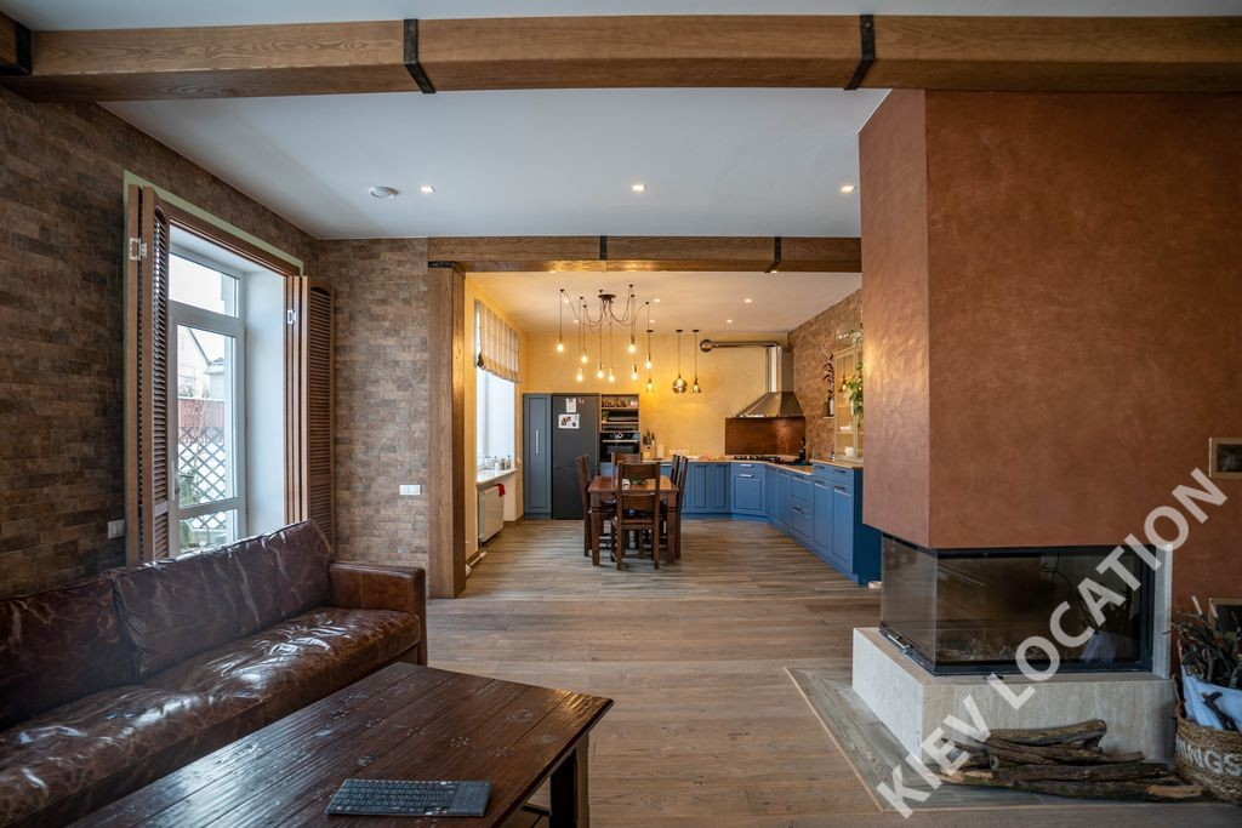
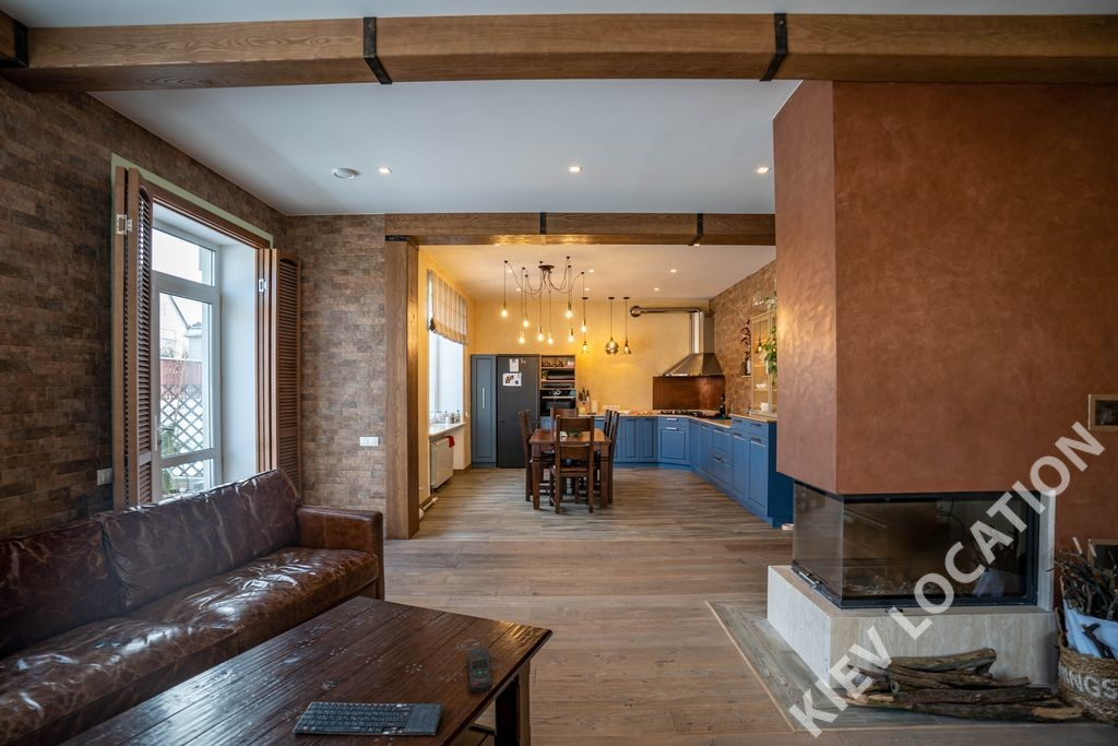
+ remote control (479, 667)
